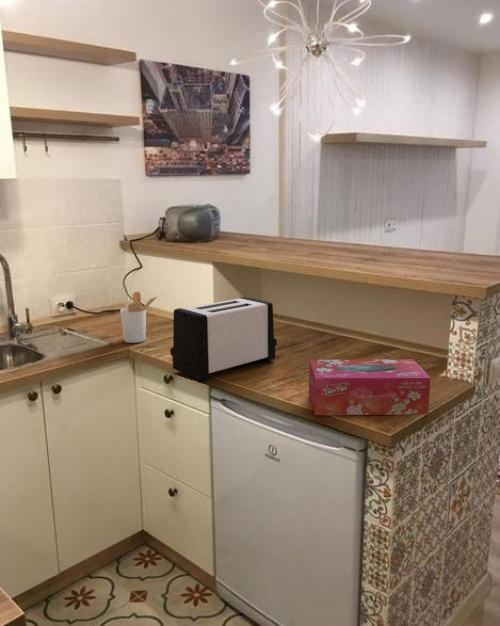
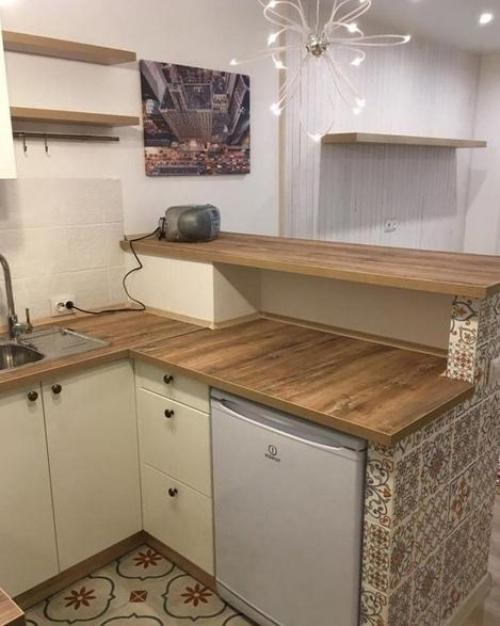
- toaster (225, 335)
- tissue box (366, 386)
- utensil holder (140, 317)
